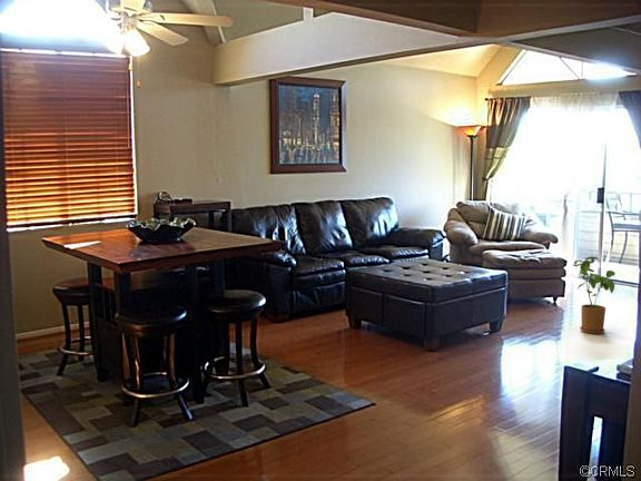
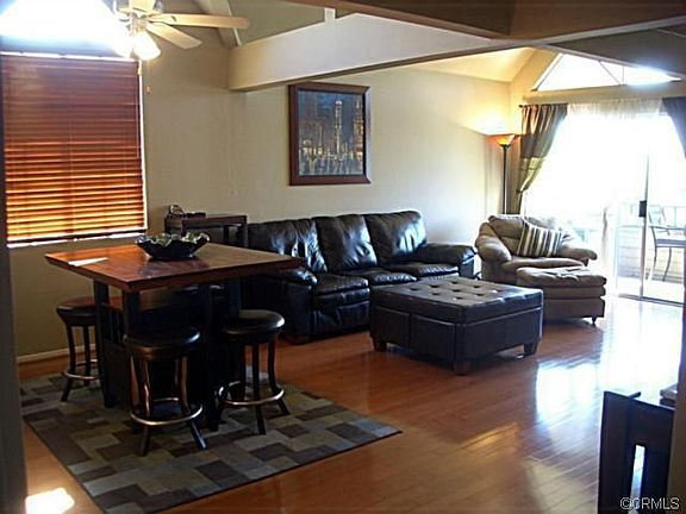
- house plant (595, 294)
